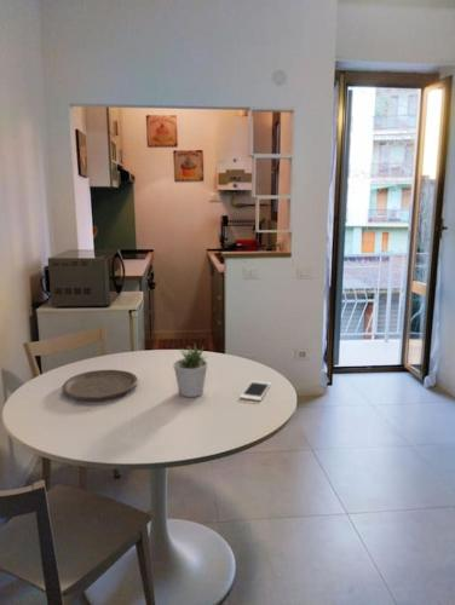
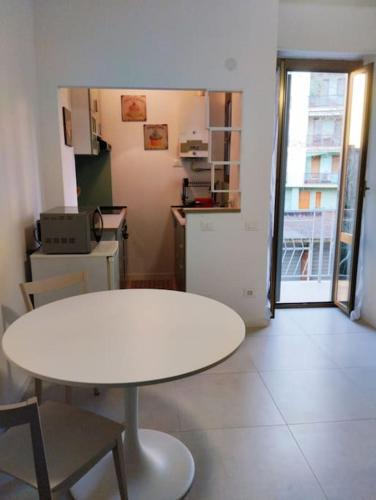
- plate (100, 385)
- cell phone (255, 390)
- potted plant (190, 368)
